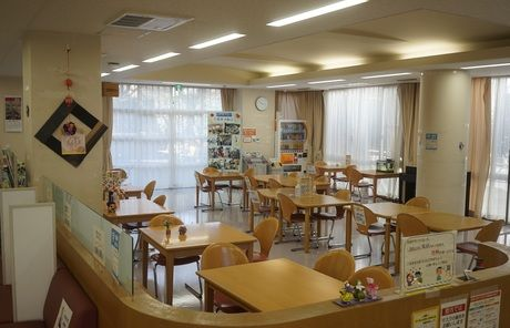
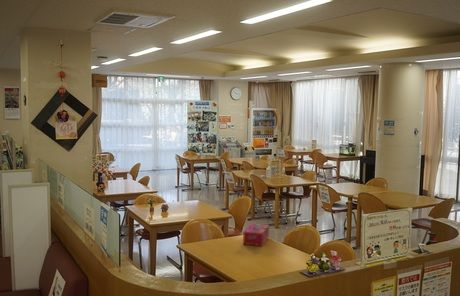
+ tissue box (256, 234)
